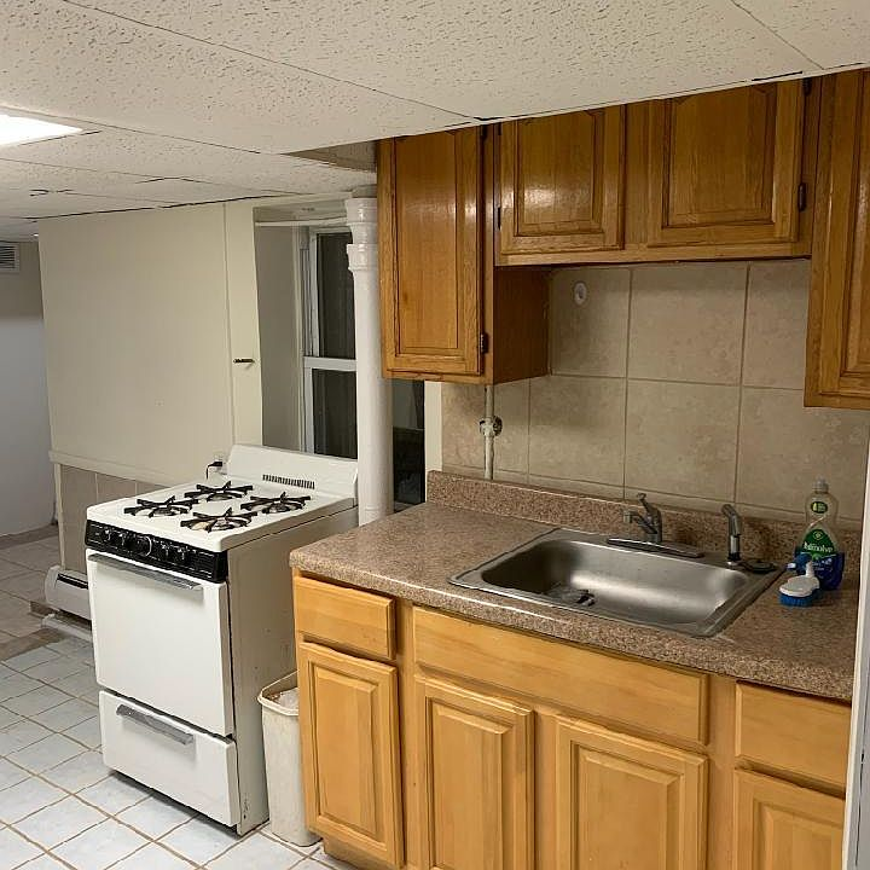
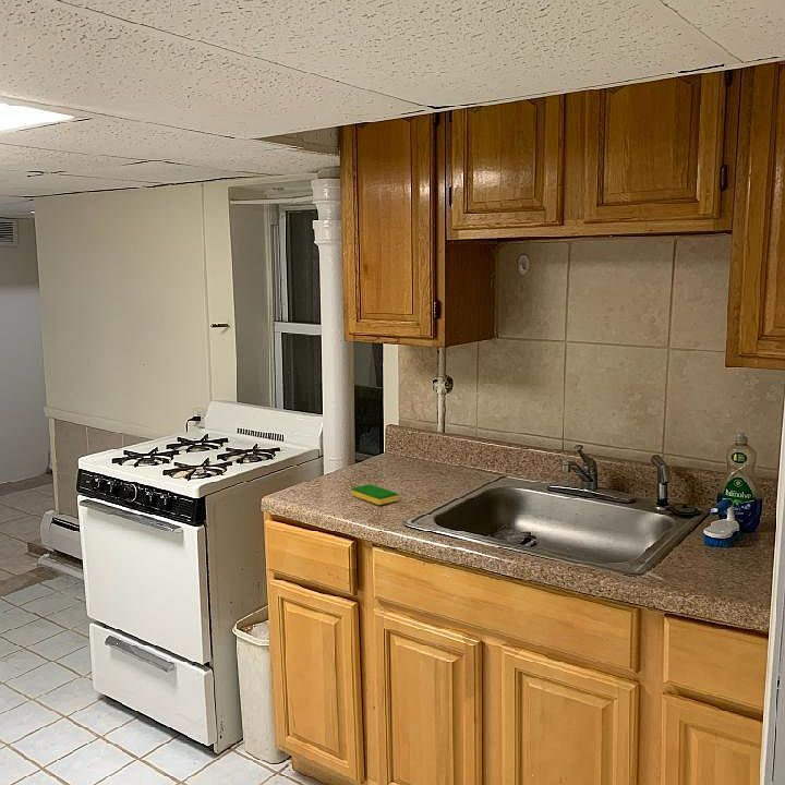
+ dish sponge (374, 494)
